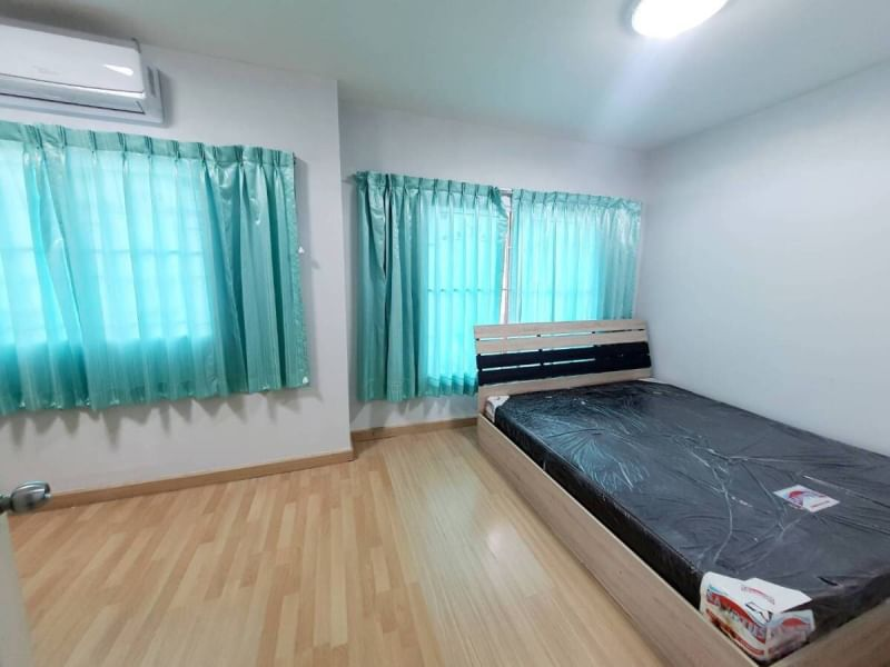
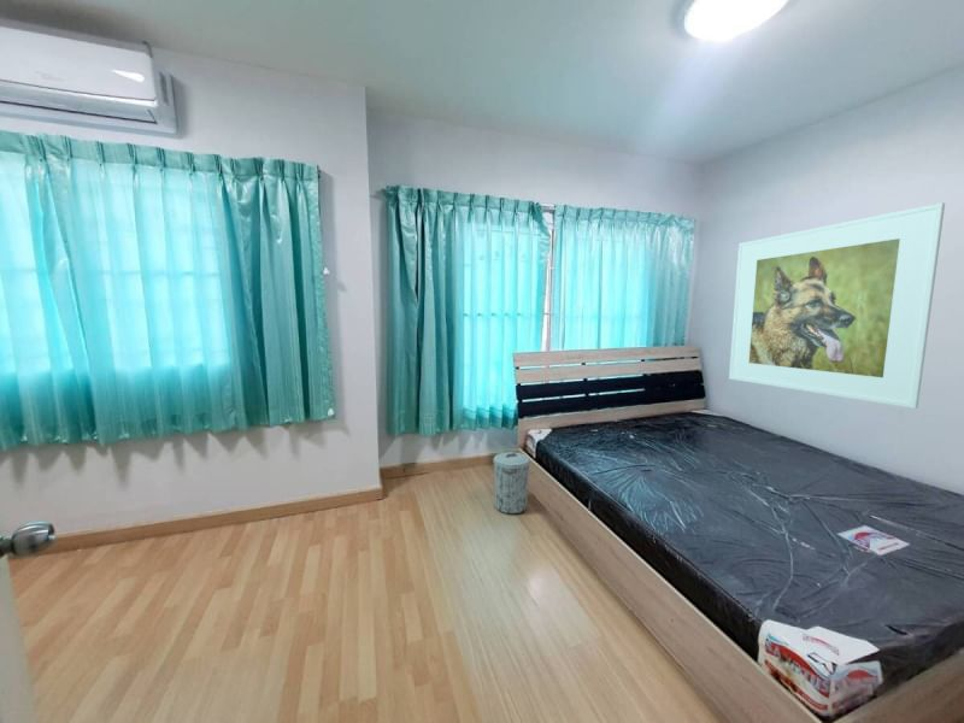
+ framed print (812, 311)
+ trash can (511, 480)
